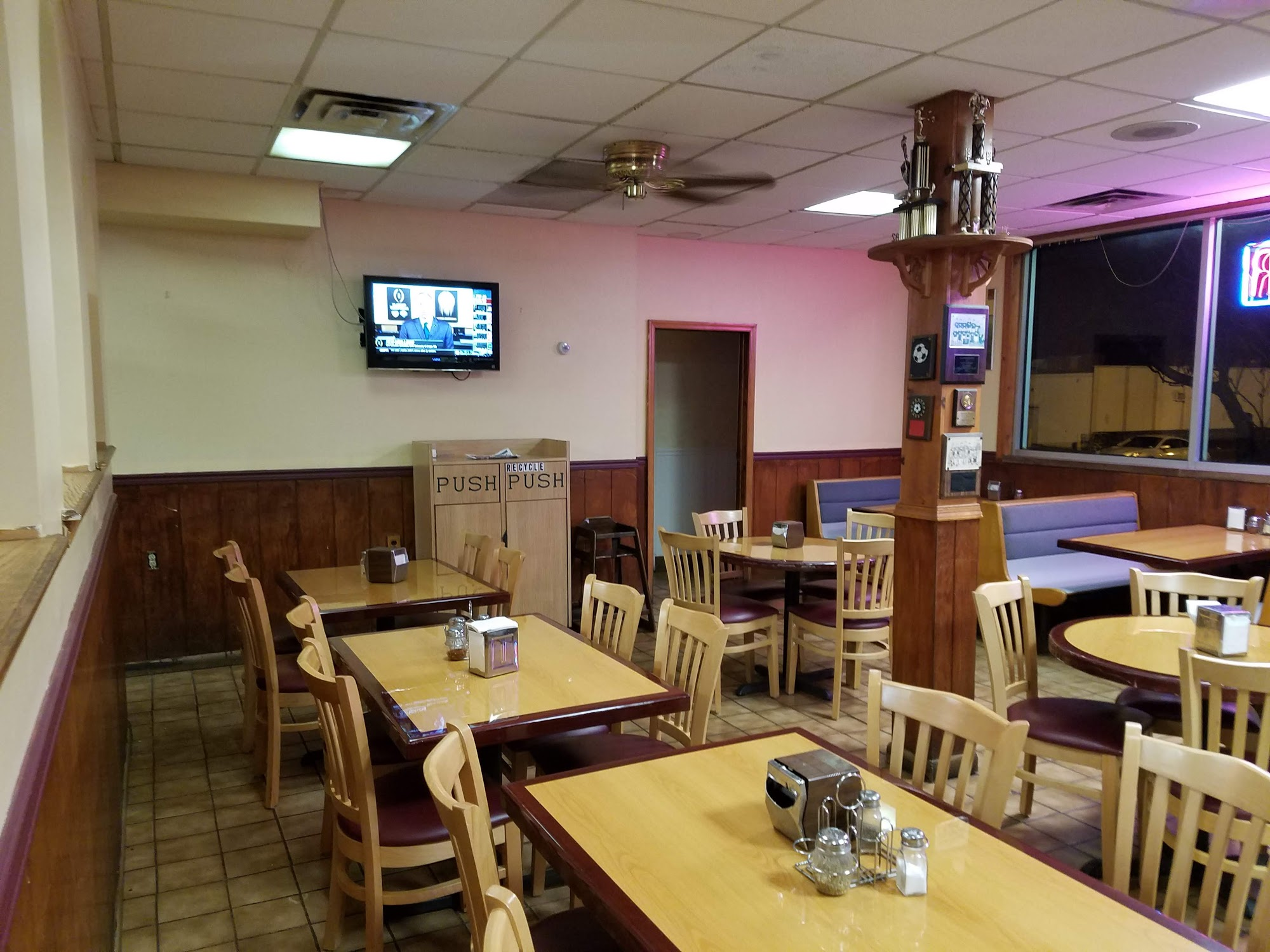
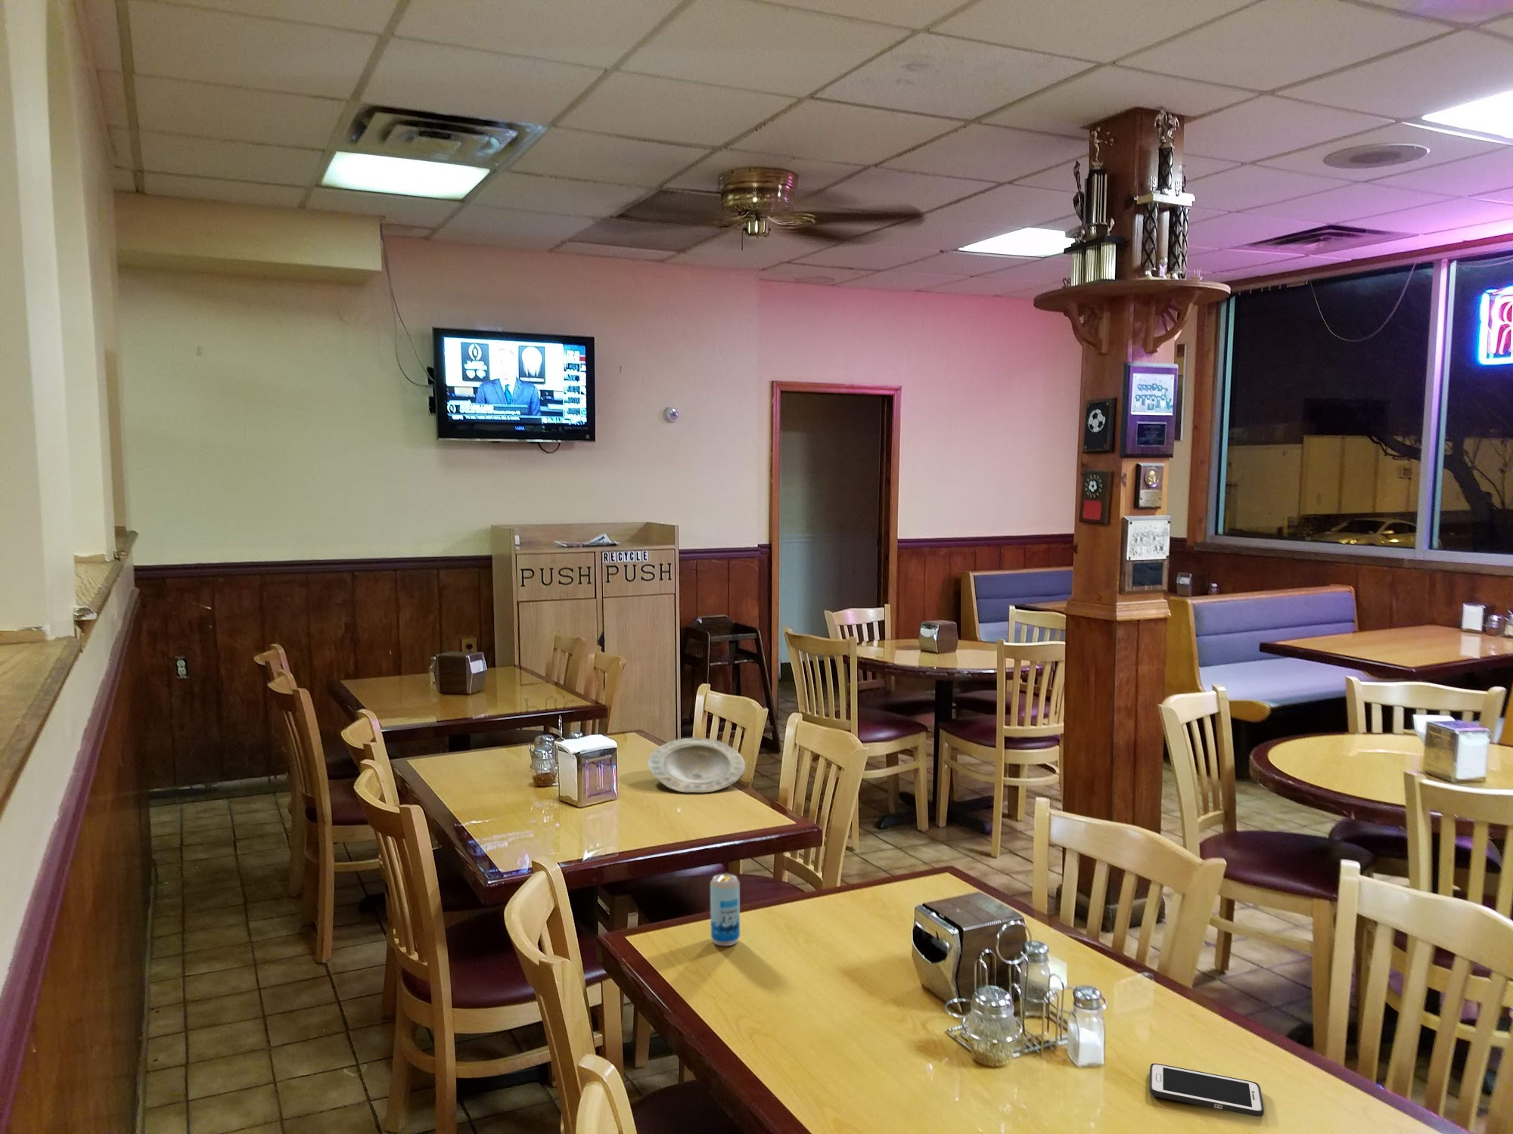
+ plate (696, 764)
+ cell phone (1204, 1090)
+ beverage can (724, 909)
